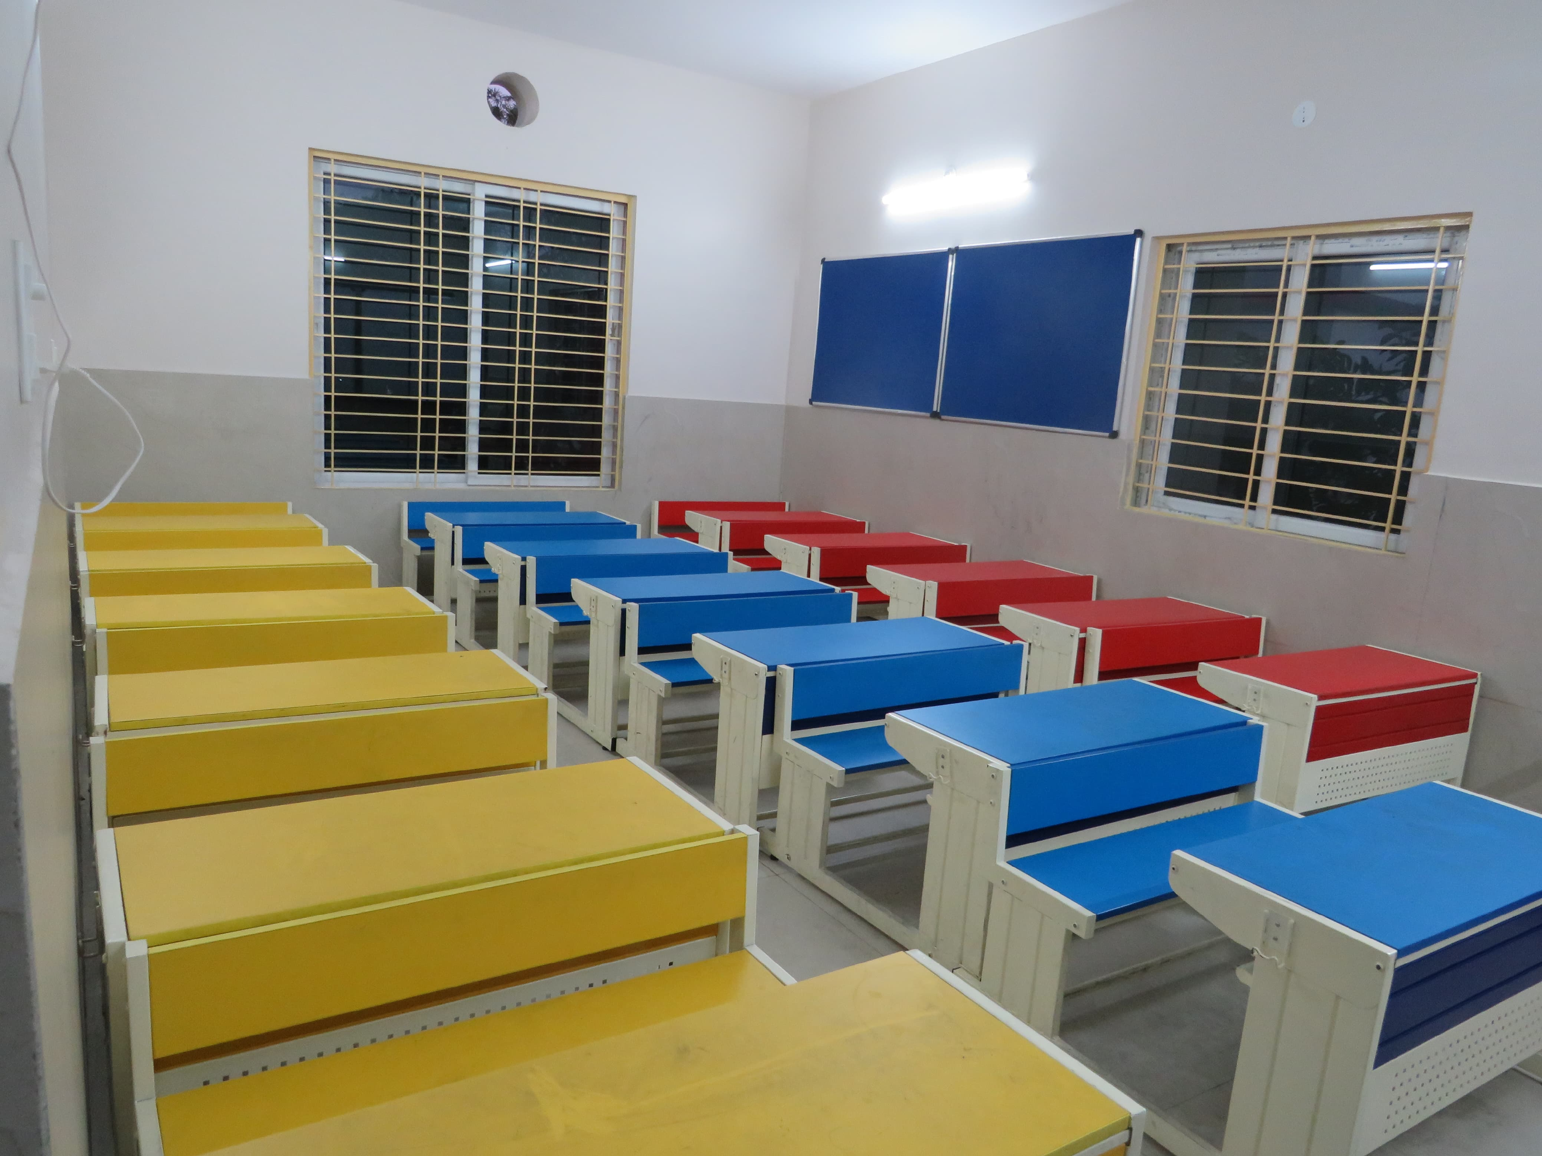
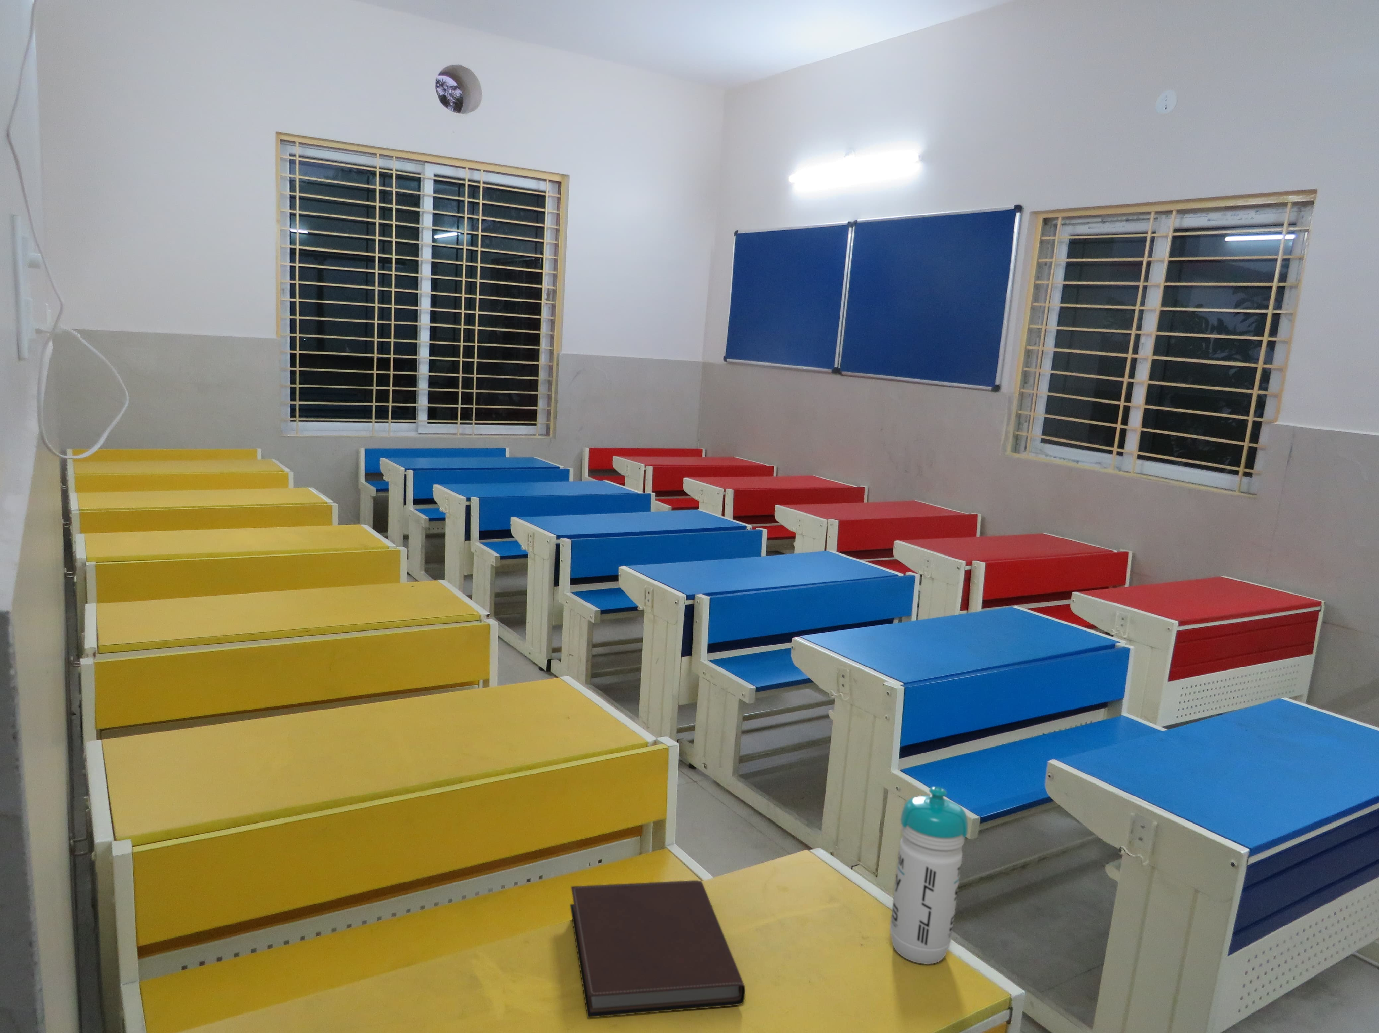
+ notebook (651, 941)
+ water bottle (928, 869)
